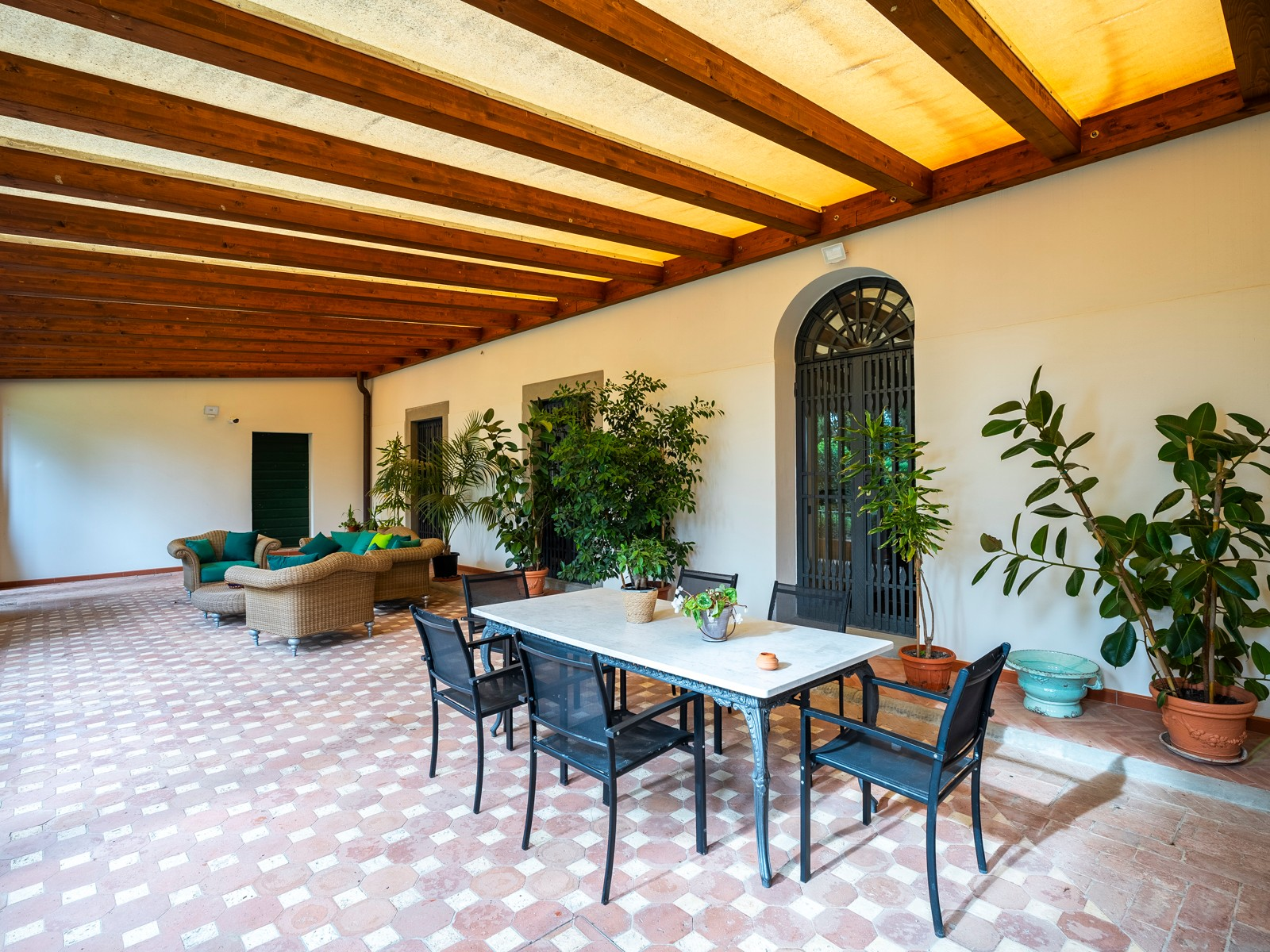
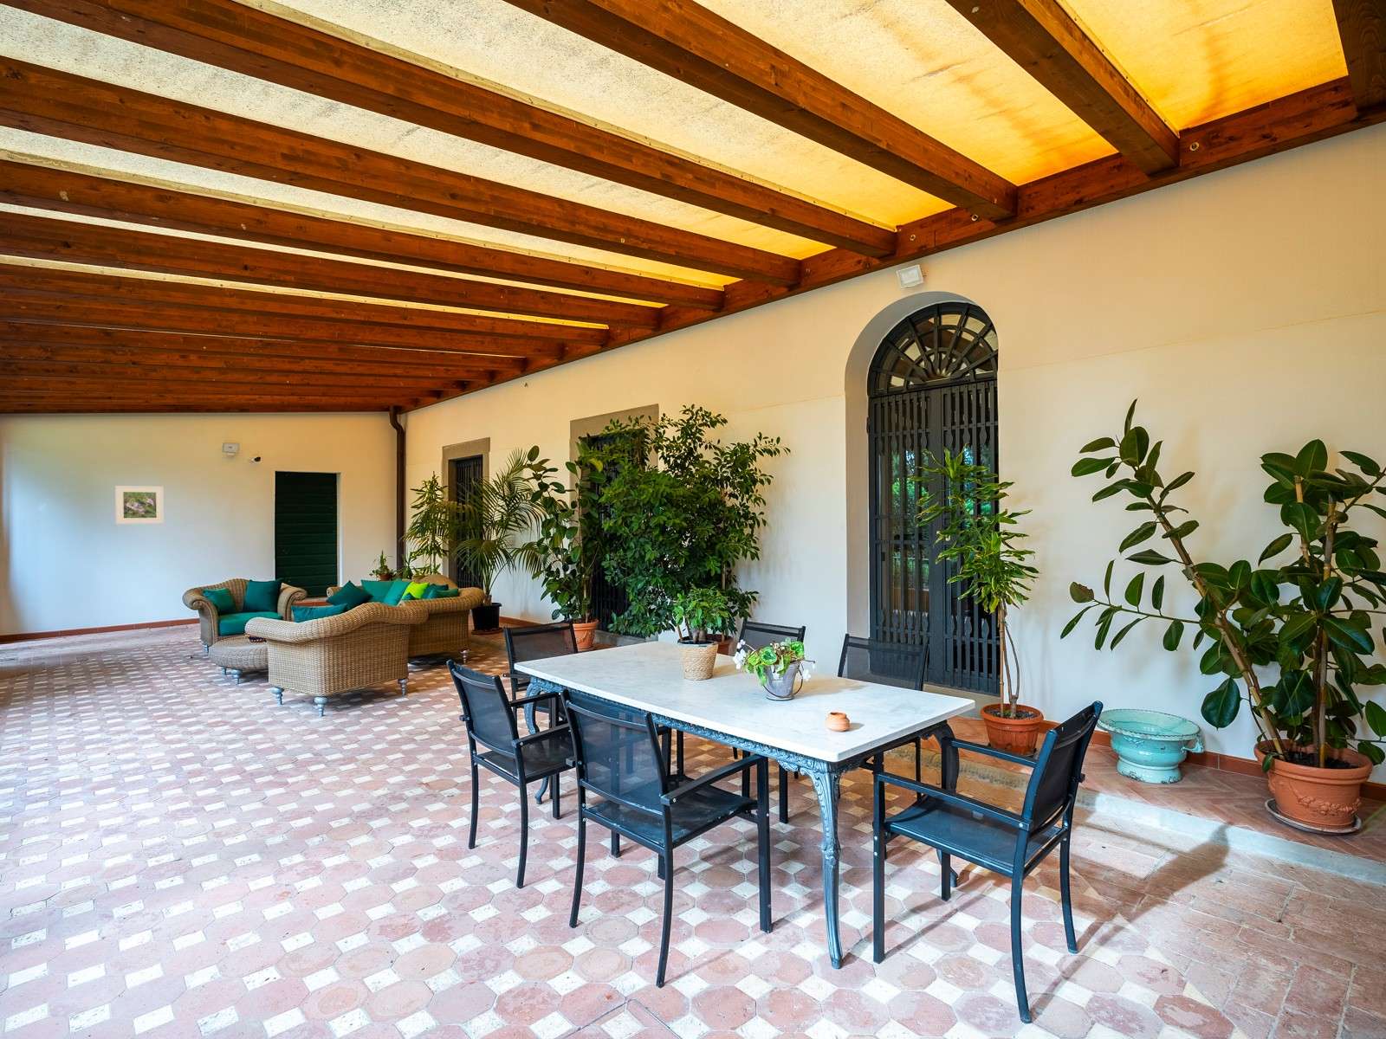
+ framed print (140, 505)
